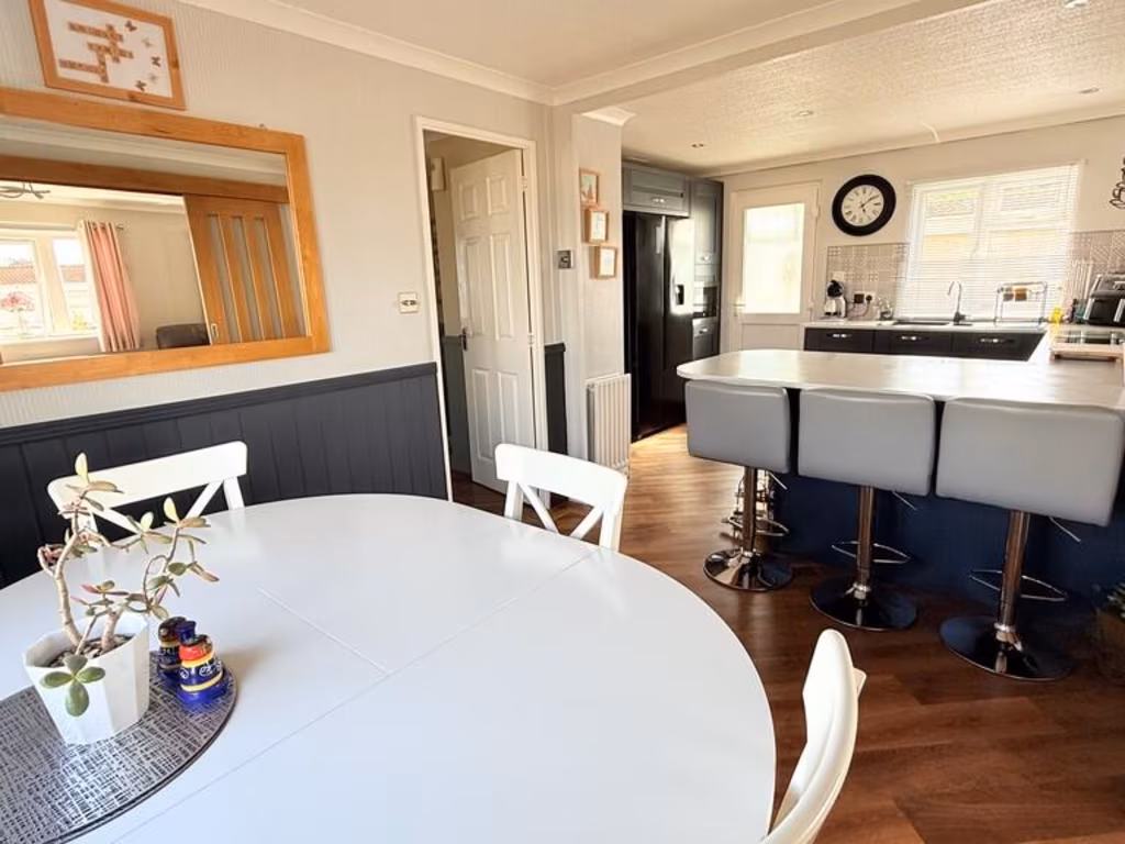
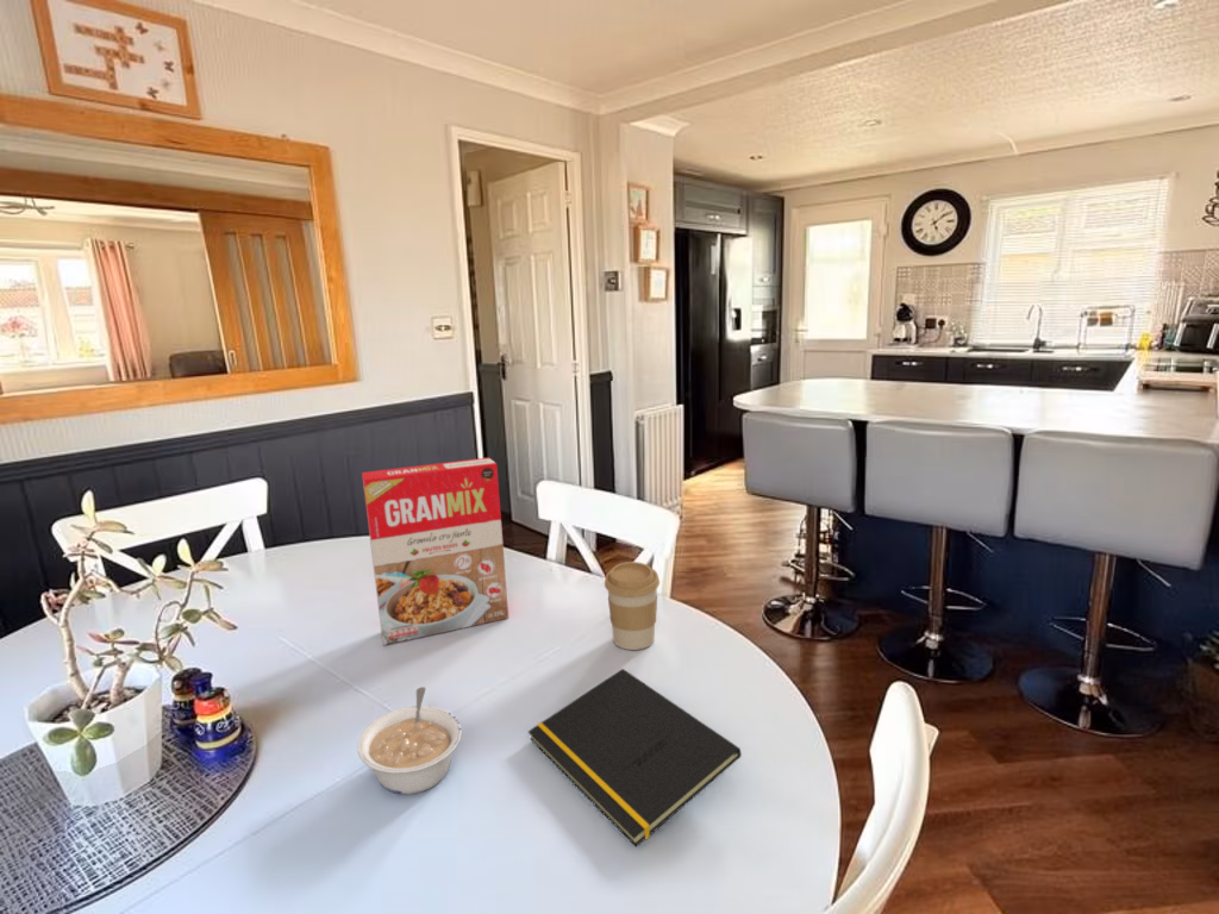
+ cereal box (438, 547)
+ legume (410, 747)
+ coffee cup (632, 605)
+ notepad (627, 743)
